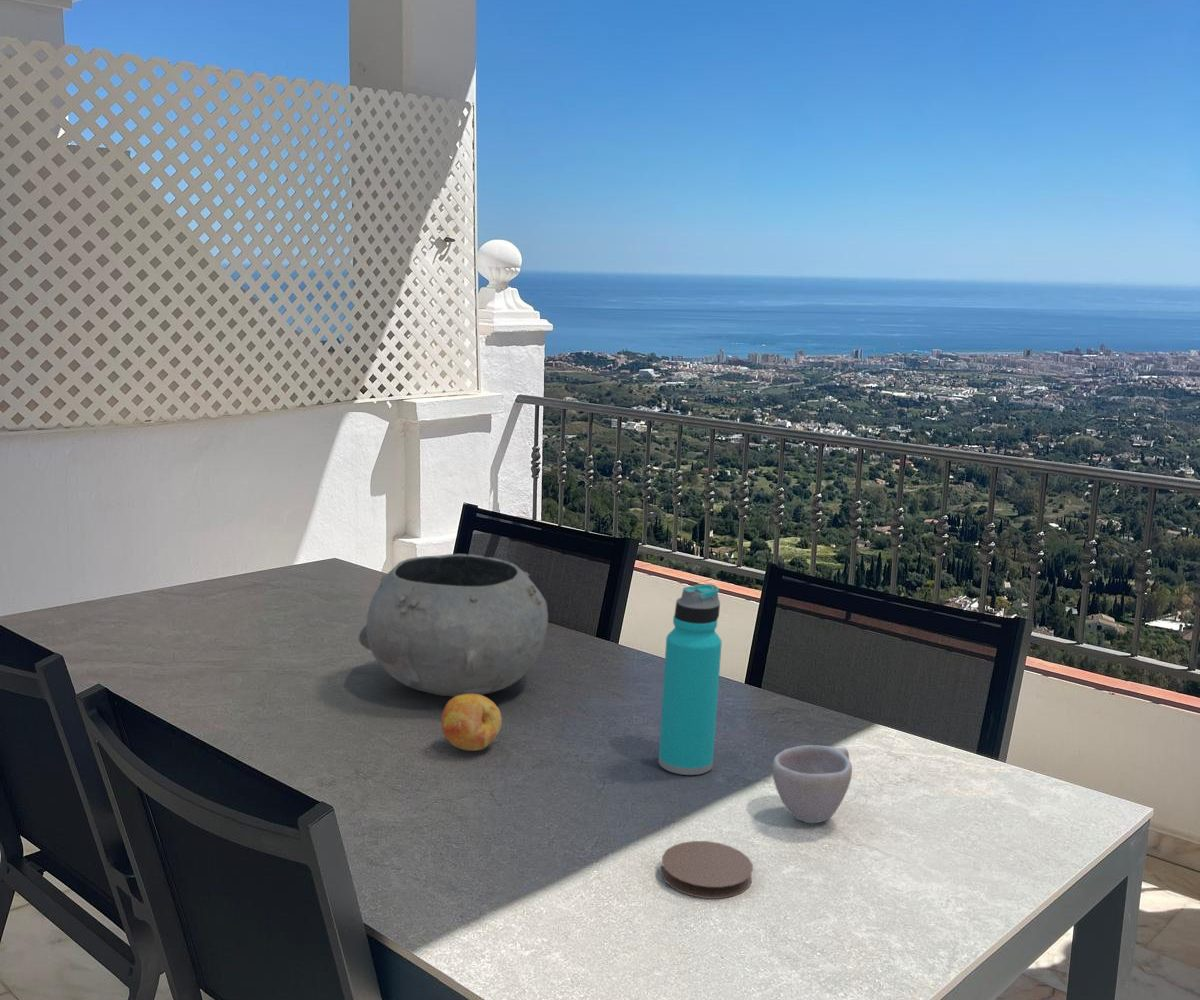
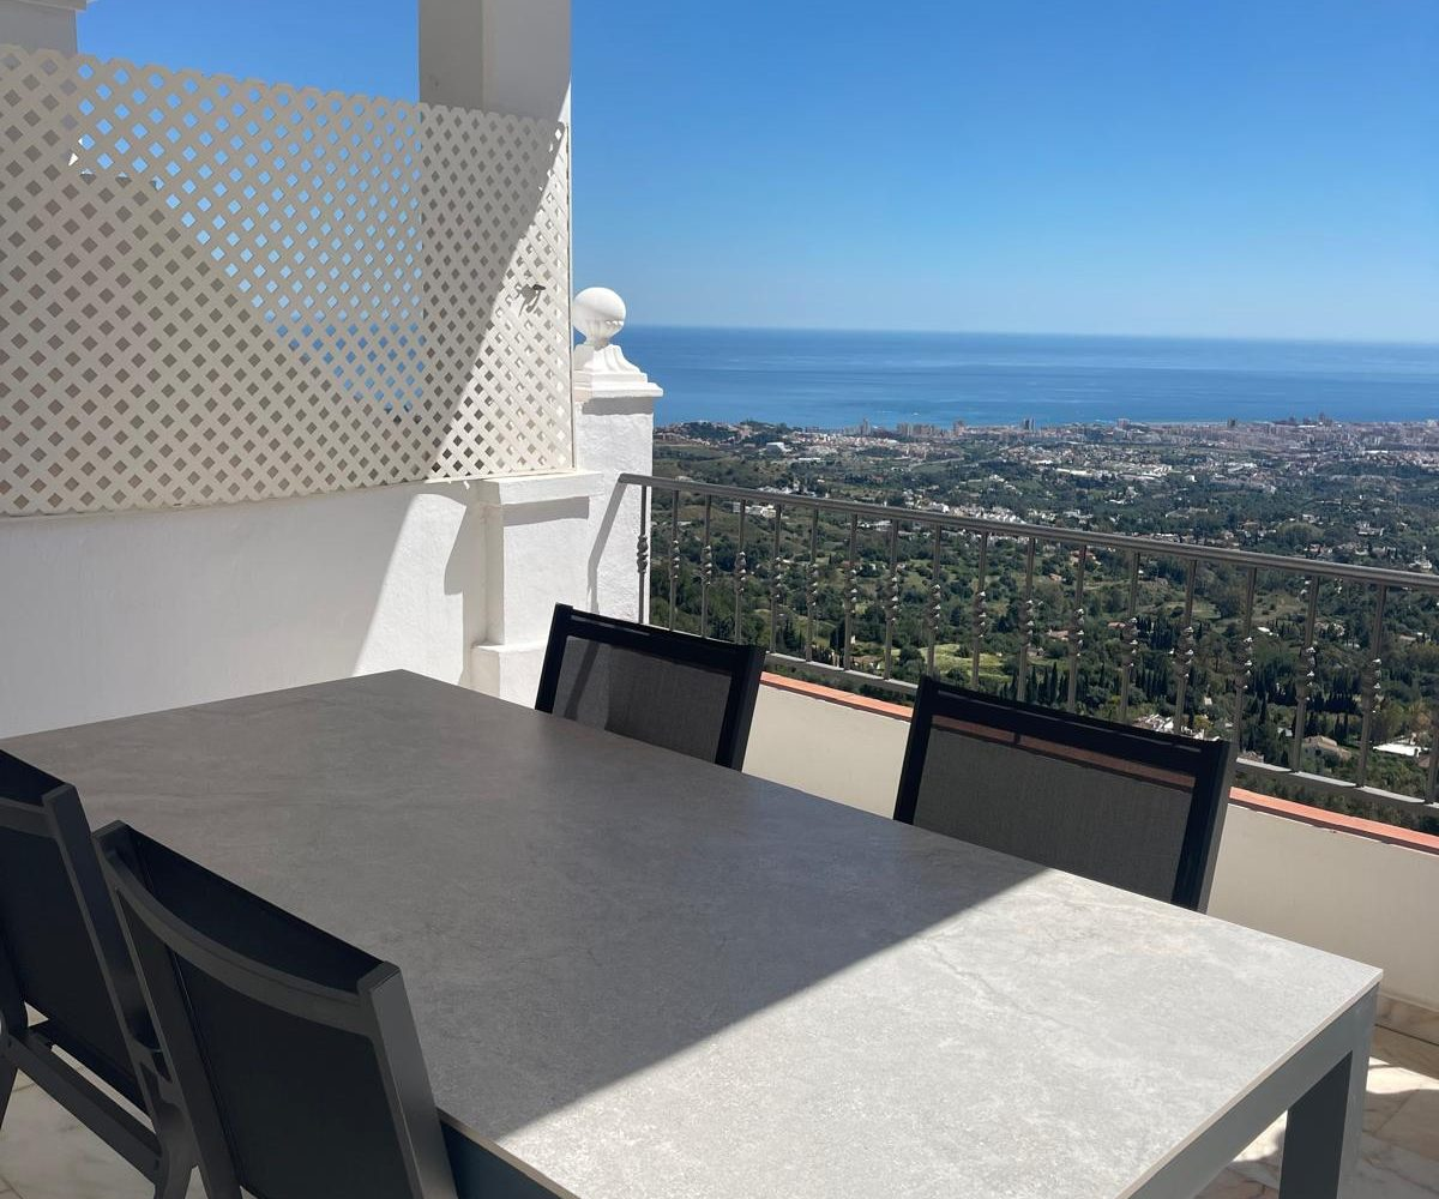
- coaster (706, 868)
- bowl (458, 626)
- fruit (471, 720)
- water bottle (691, 677)
- cup (816, 783)
